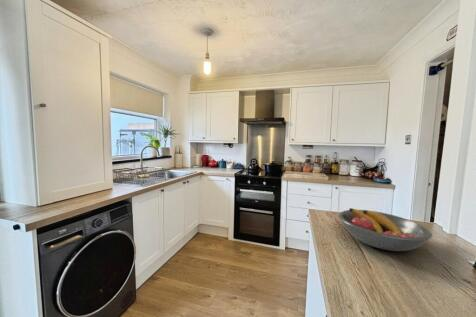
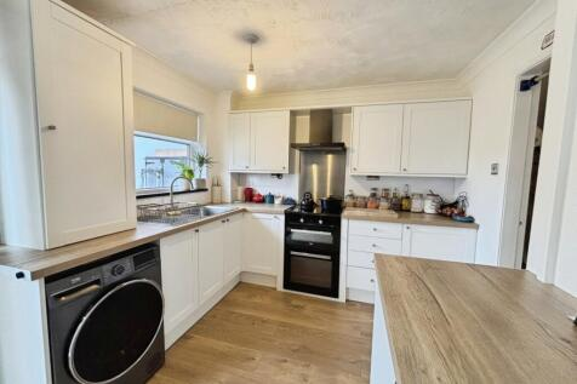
- fruit bowl (379, 229)
